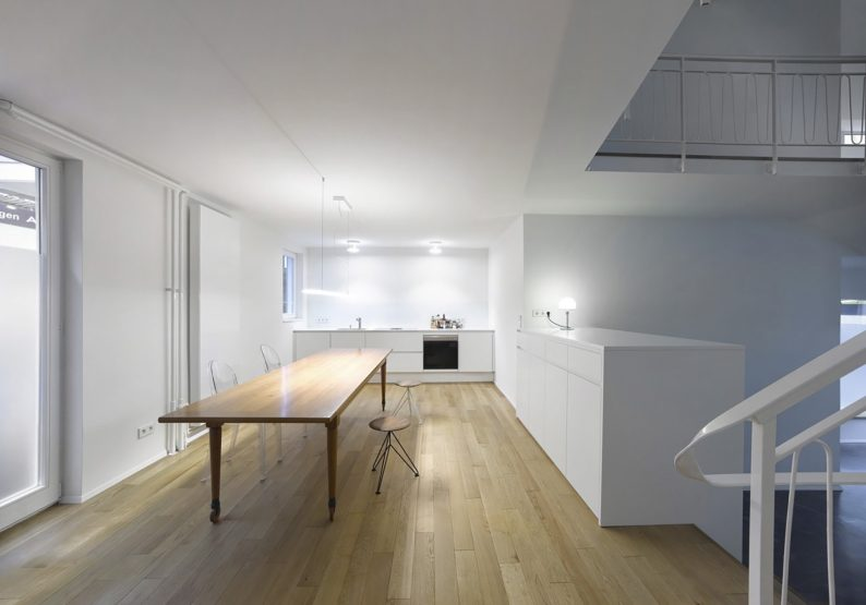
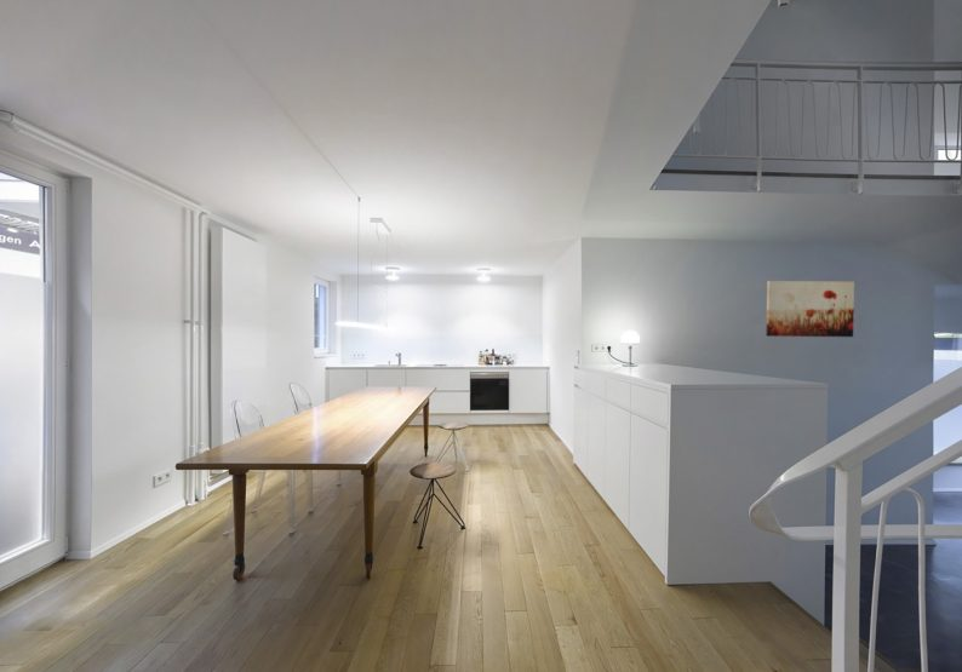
+ wall art (809, 309)
